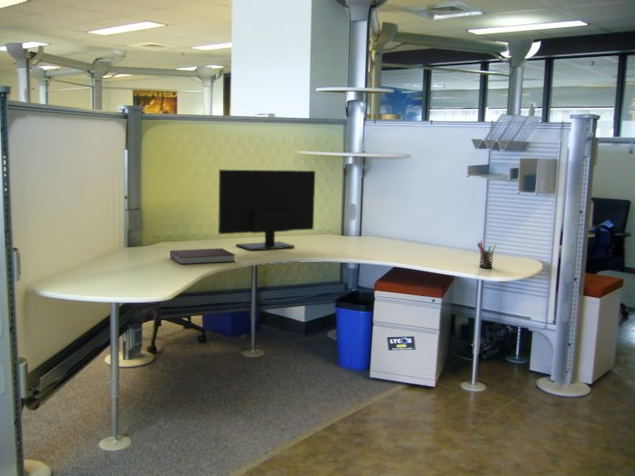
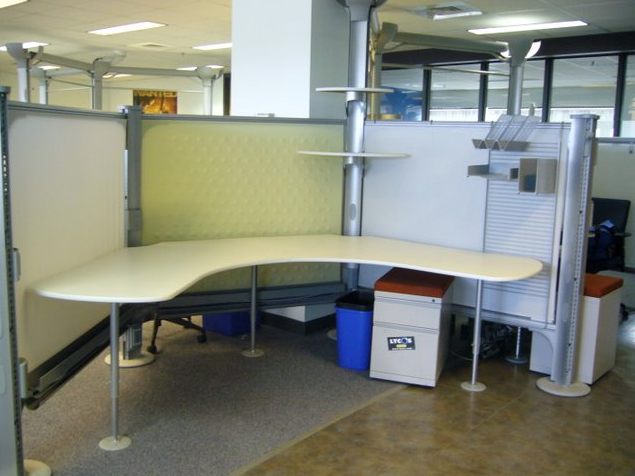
- monitor (266, 208)
- pen holder (486, 254)
- notebook (202, 255)
